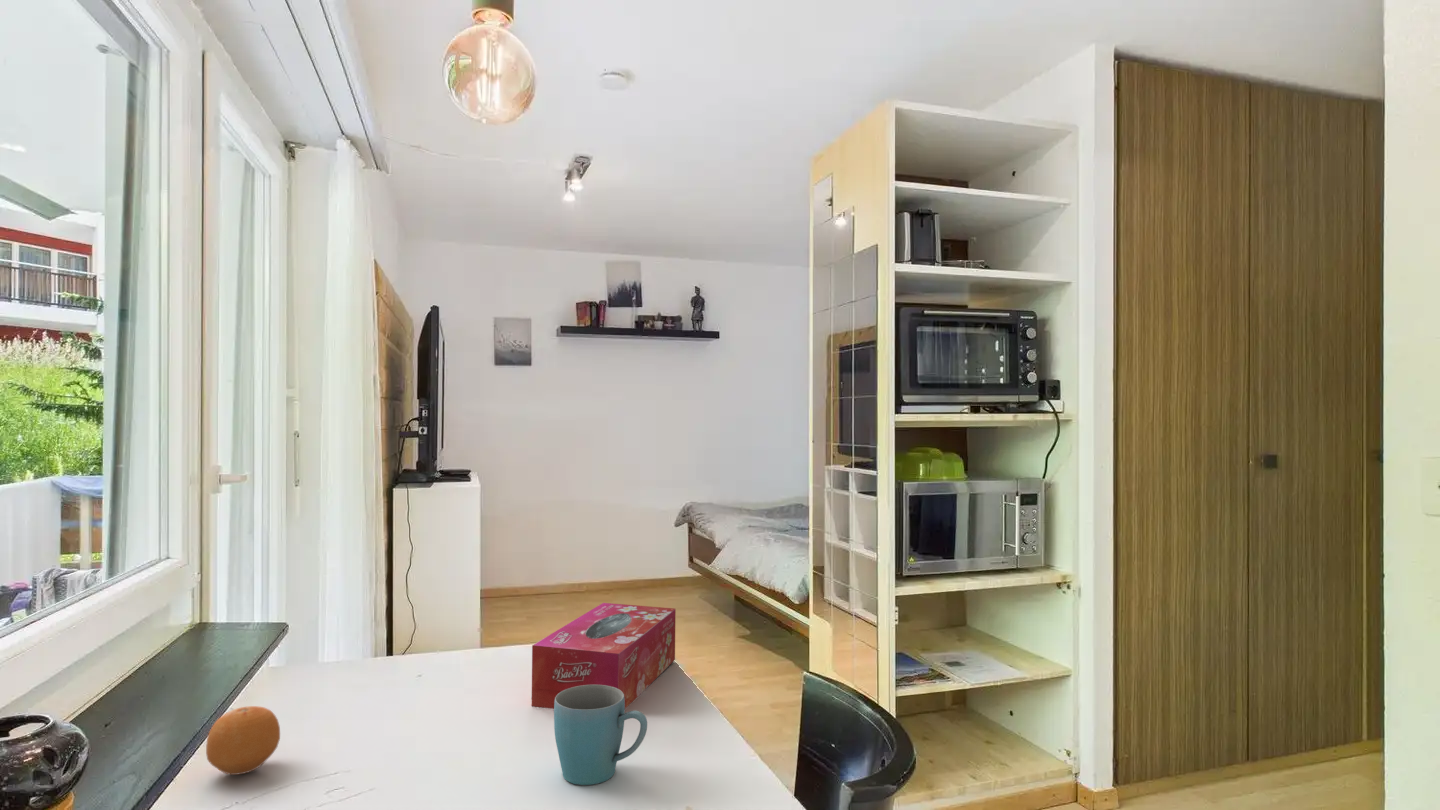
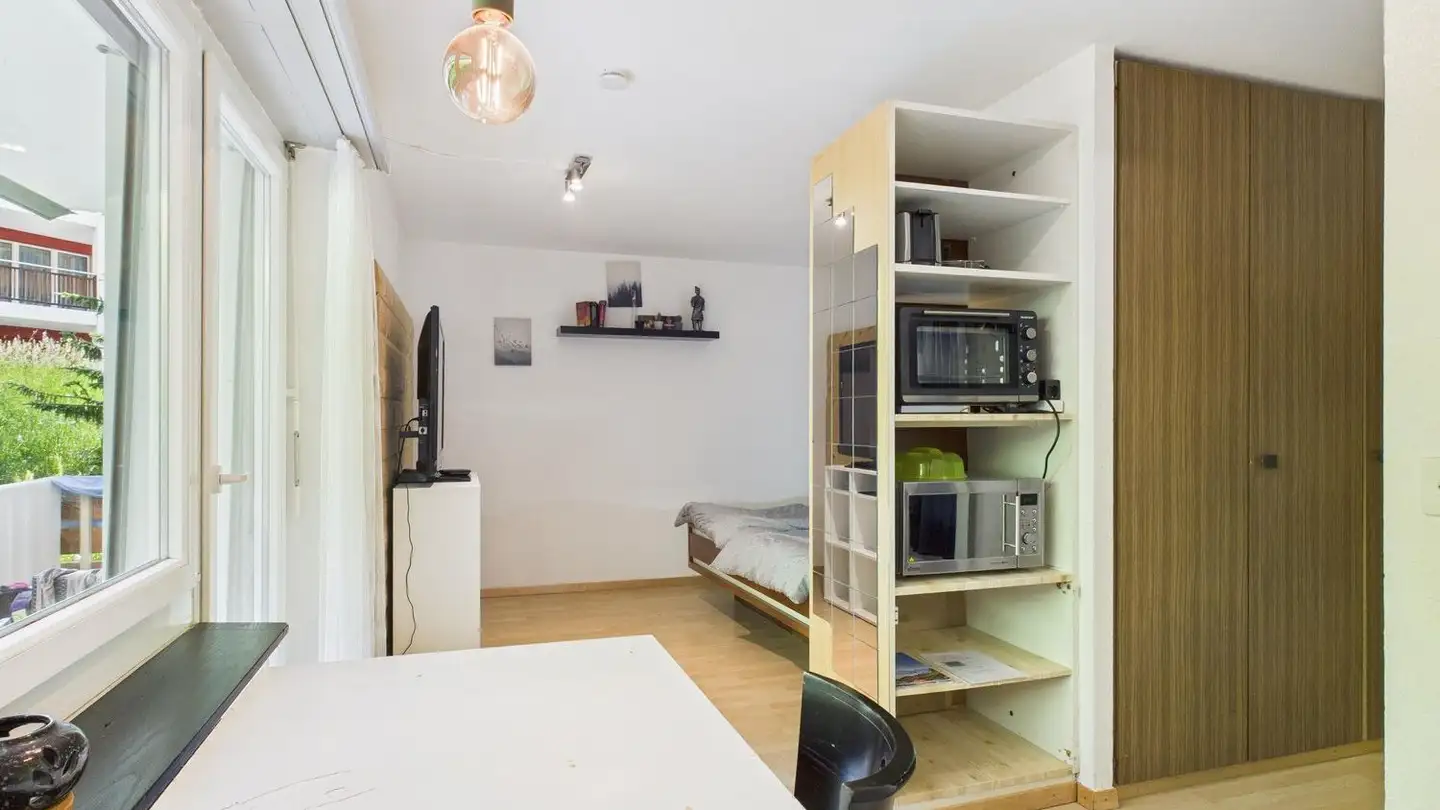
- tissue box (609, 653)
- fruit (243, 739)
- mug (601, 736)
